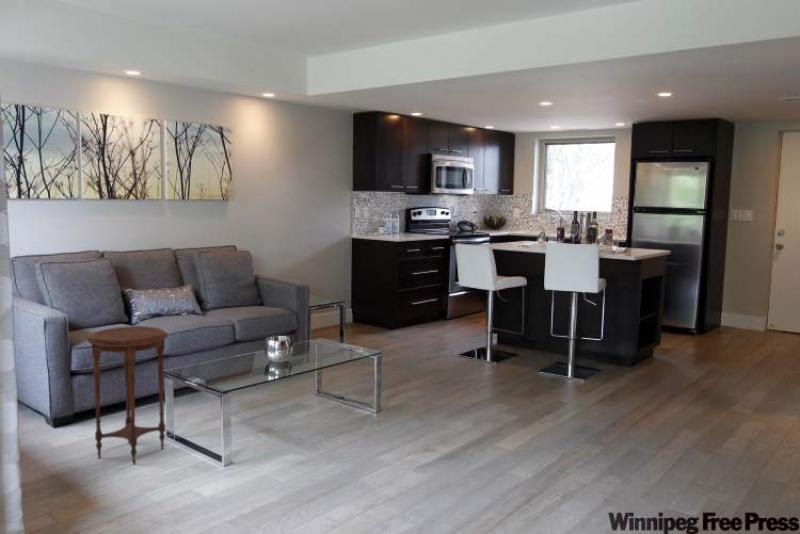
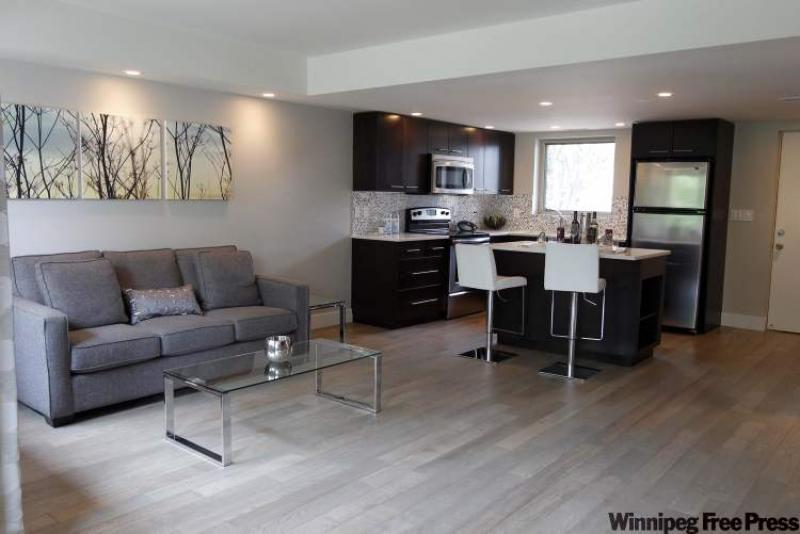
- side table (130, 393)
